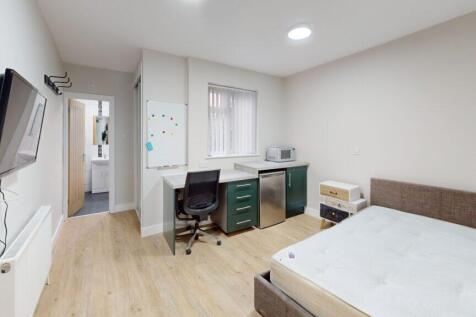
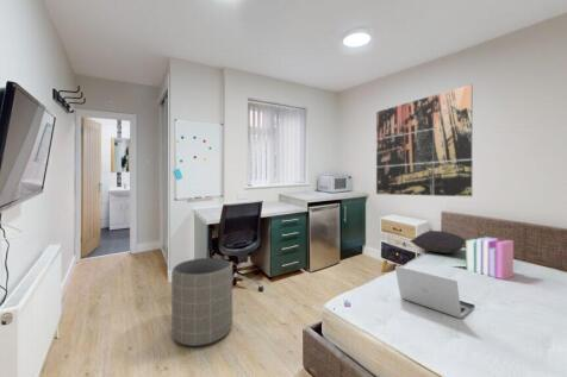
+ wall art (417, 147)
+ trash can (202, 297)
+ books (488, 256)
+ laptop (434, 285)
+ pillow (438, 241)
